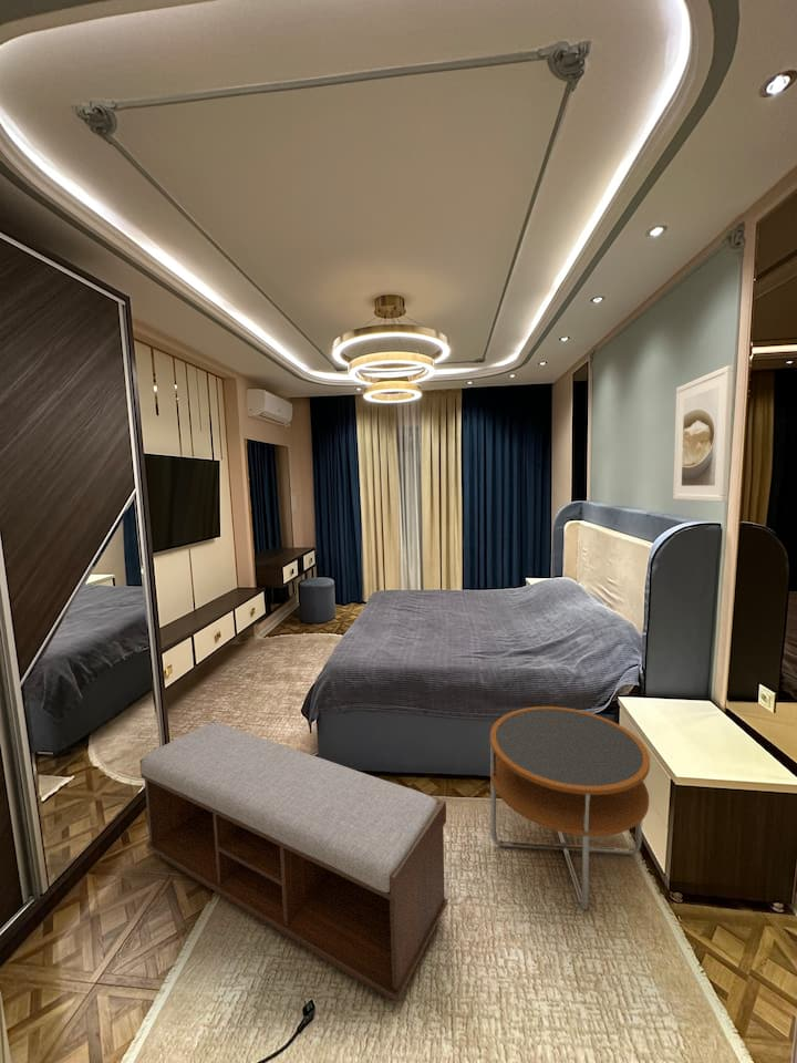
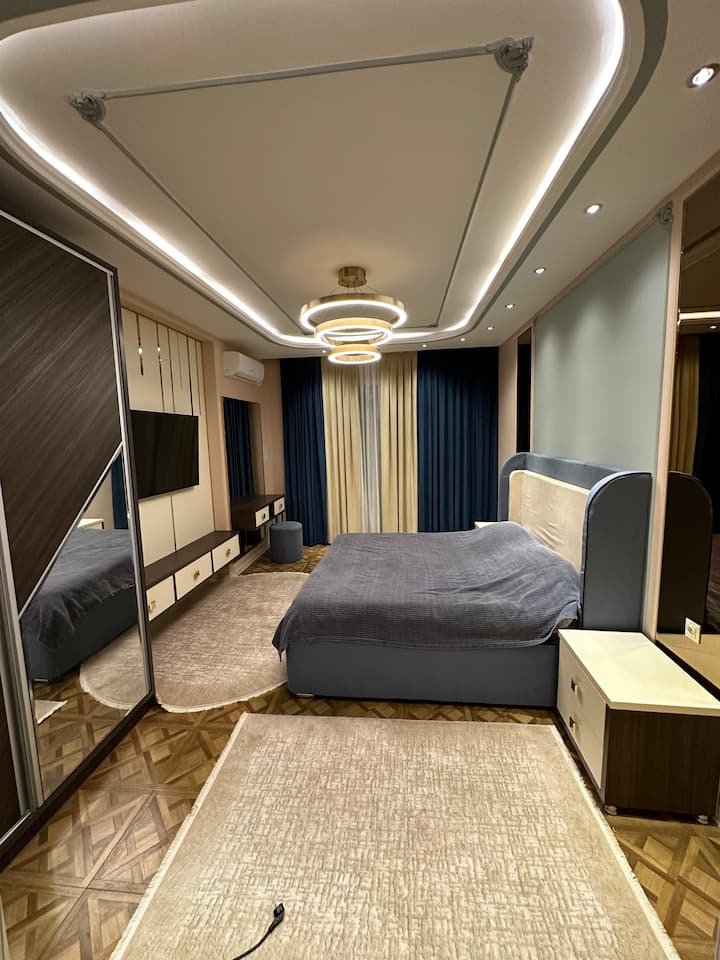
- side table (565, 796)
- bench (280, 829)
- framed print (700, 440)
